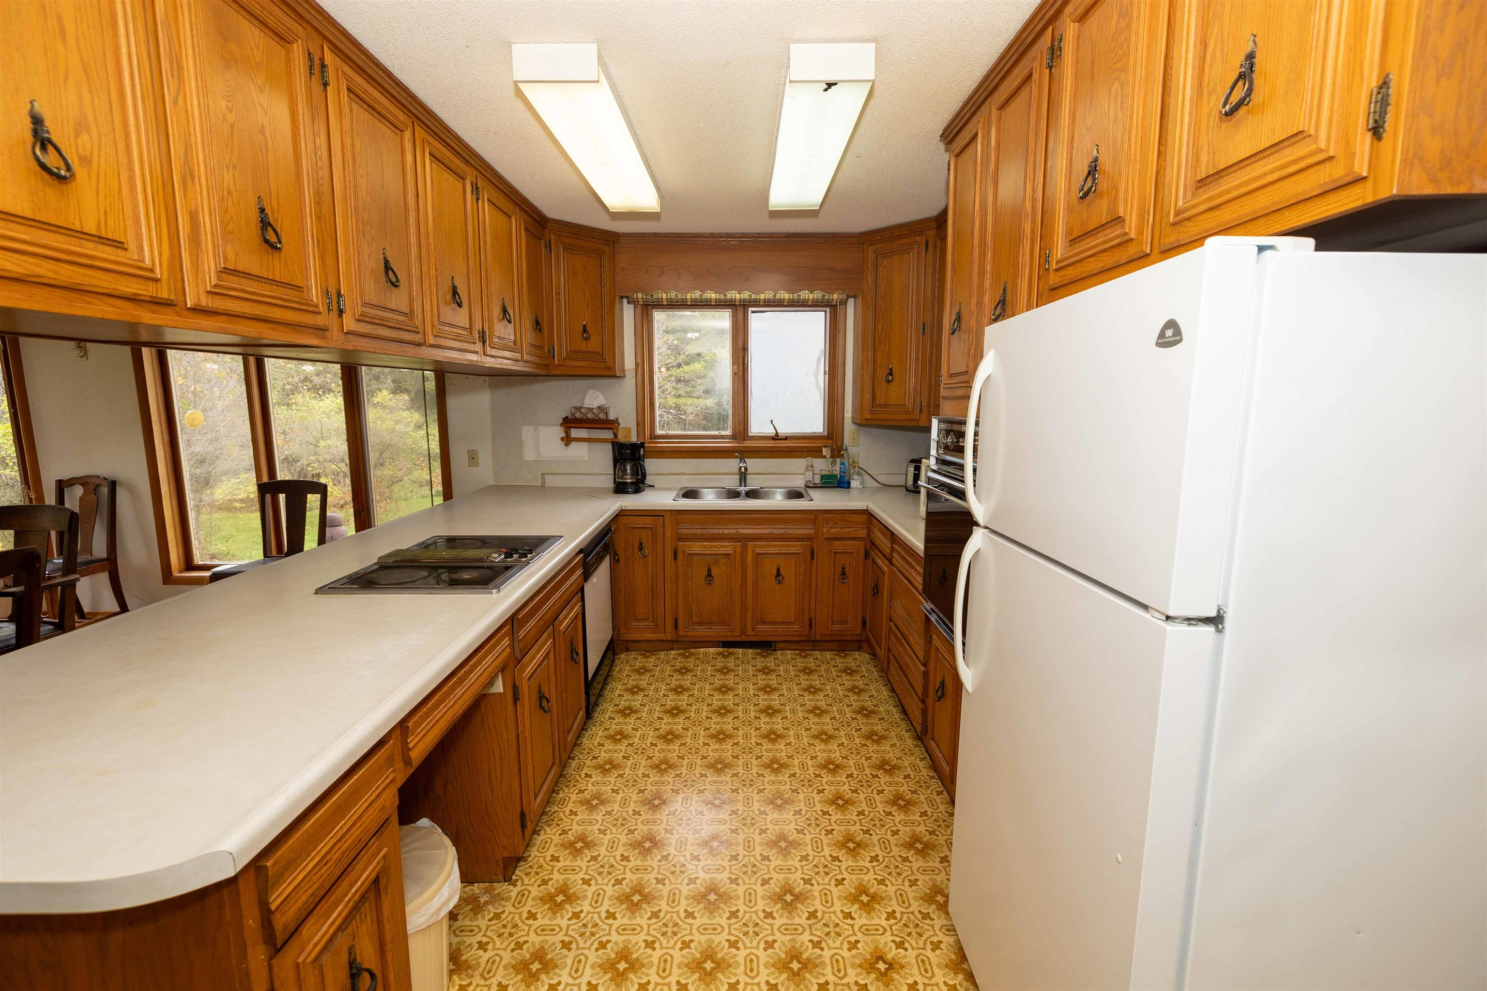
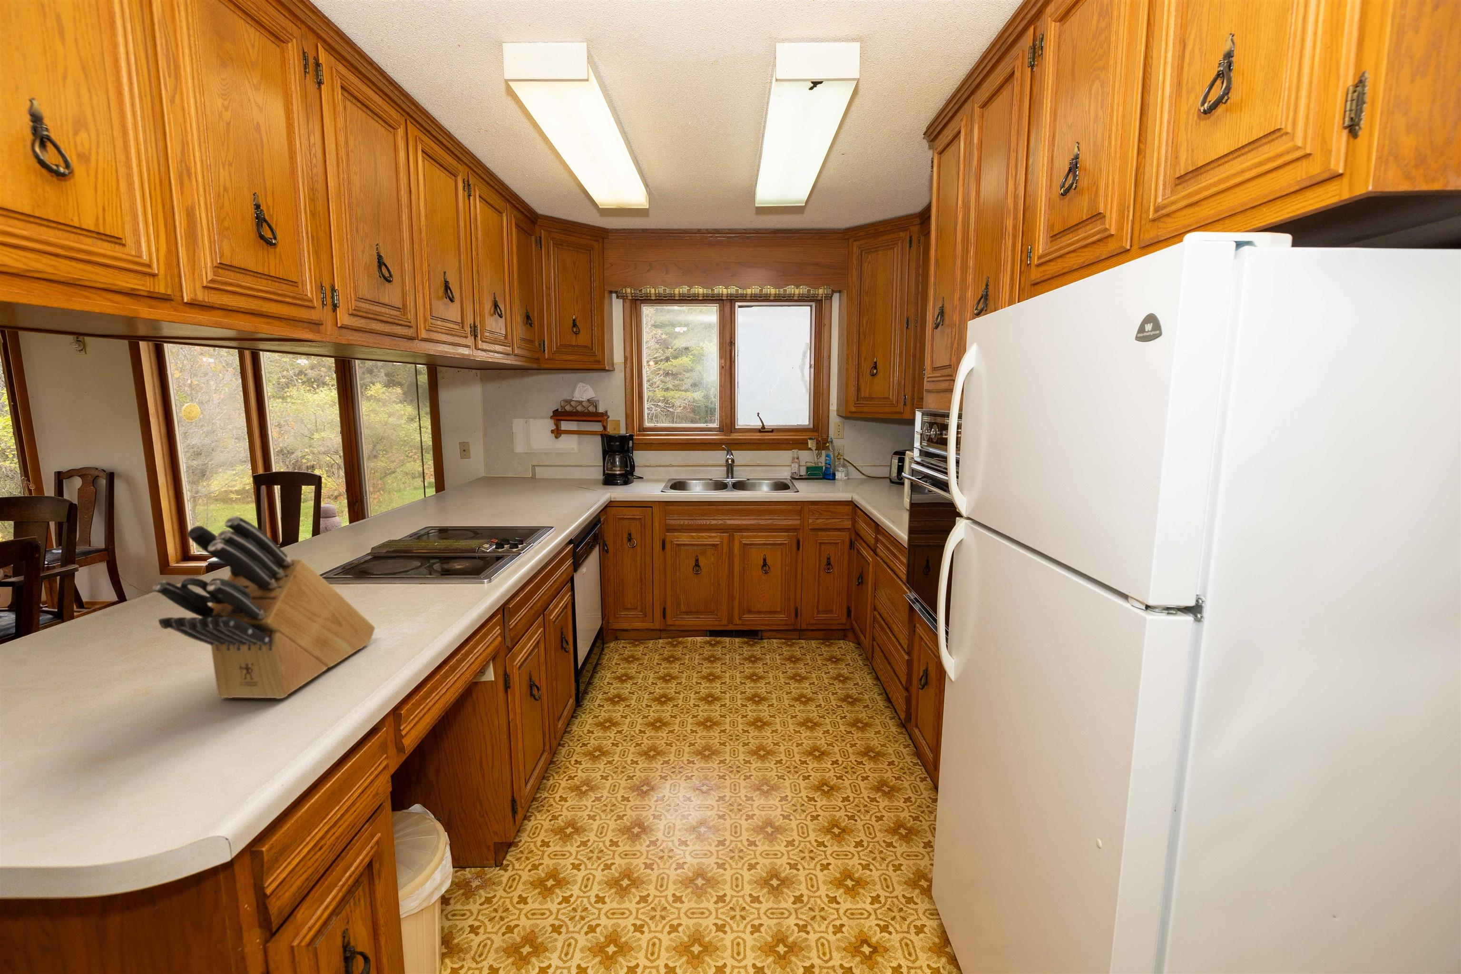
+ knife block (278, 592)
